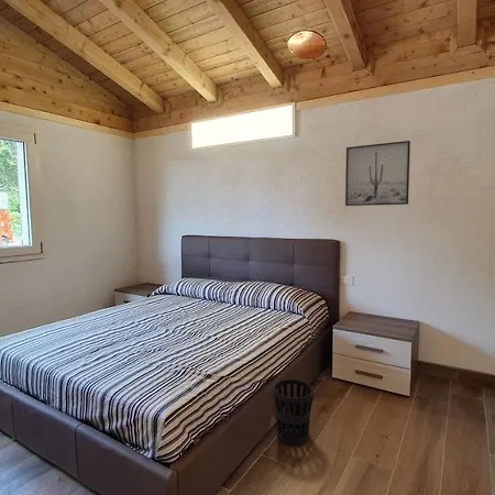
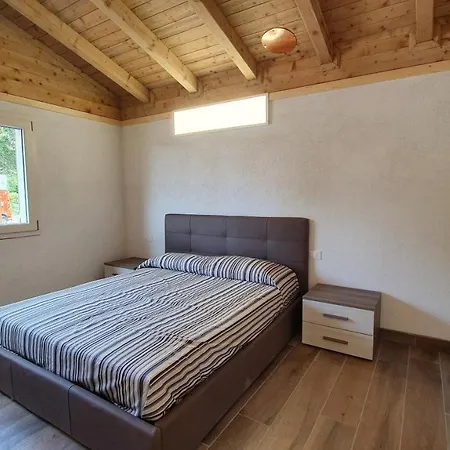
- wastebasket (293, 411)
- wall art (376, 175)
